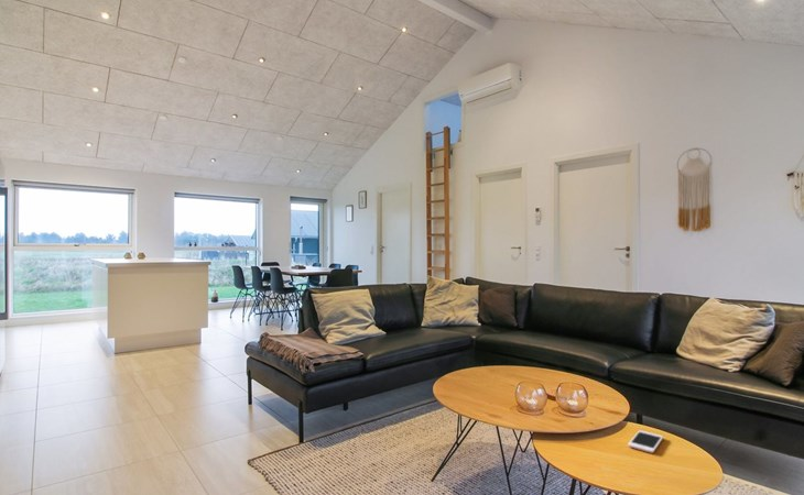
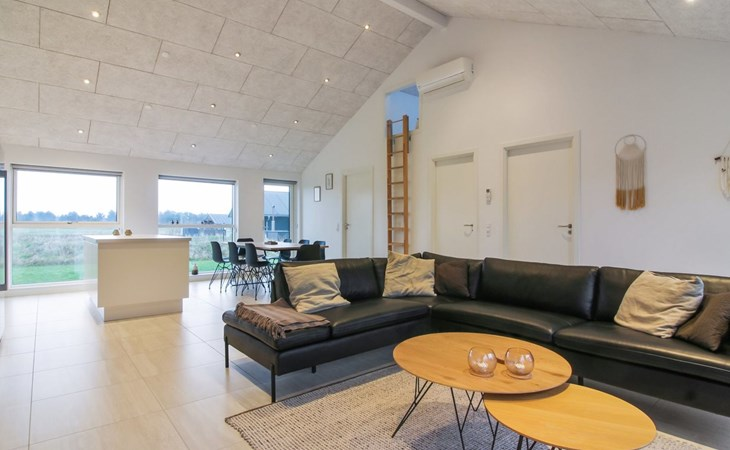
- cell phone (645, 441)
